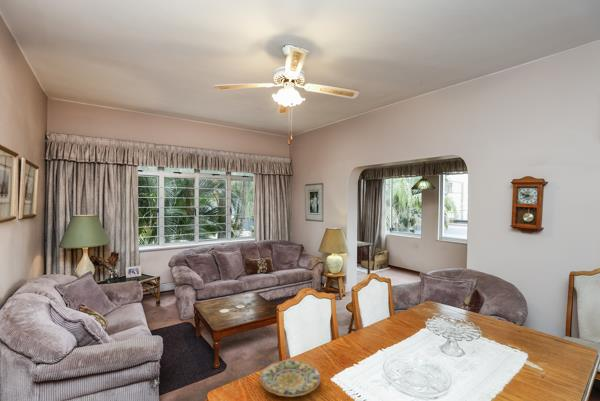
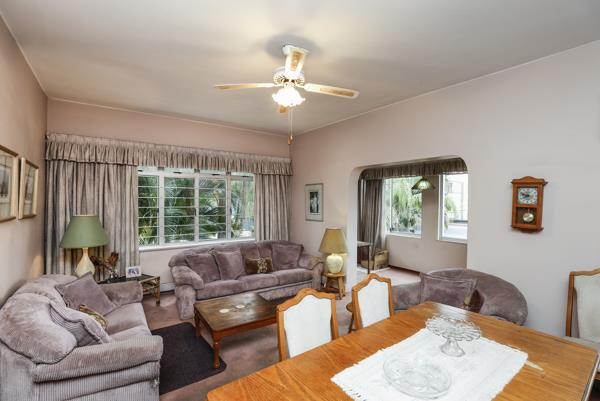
- plate (290, 379)
